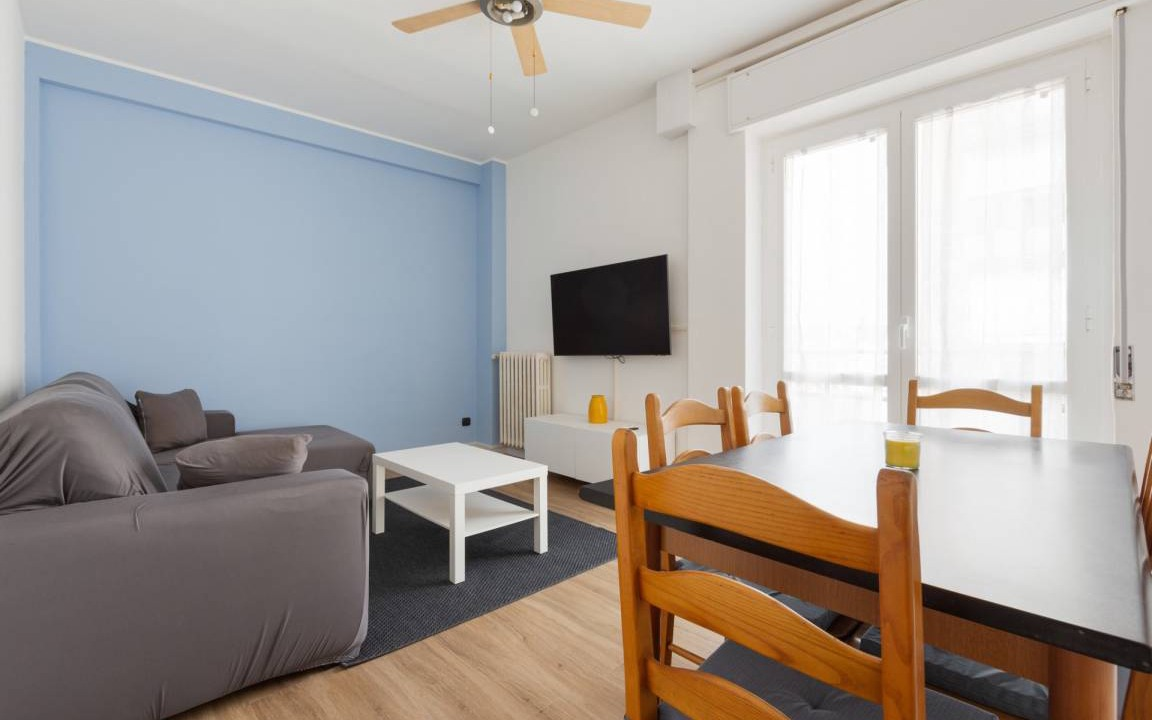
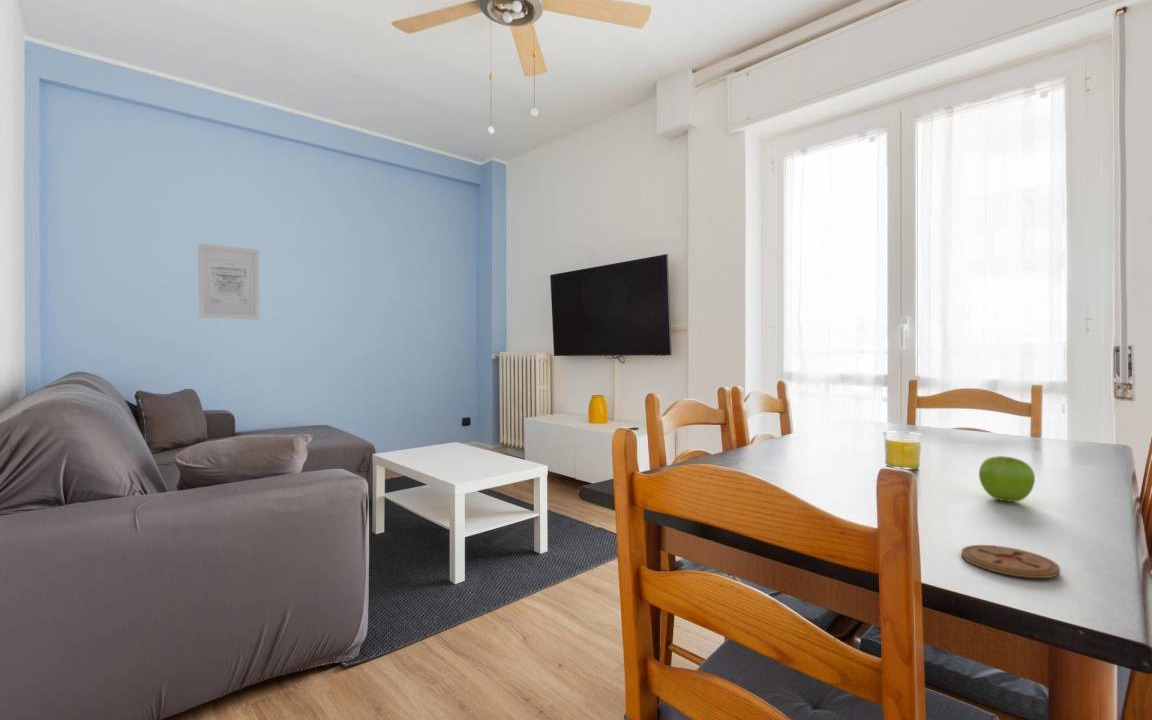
+ wall art (229, 282)
+ coaster (1008, 560)
+ fruit (1006, 477)
